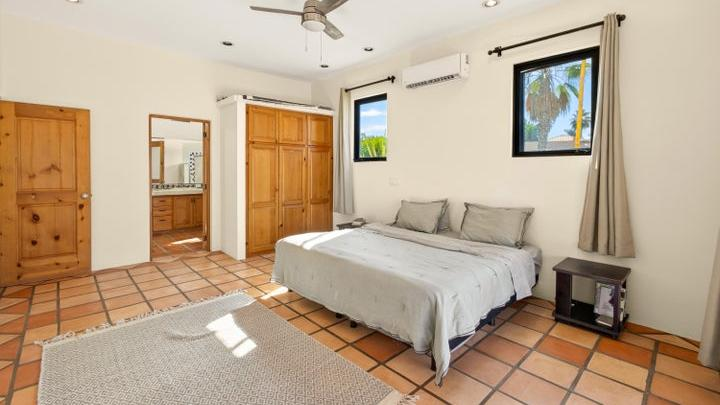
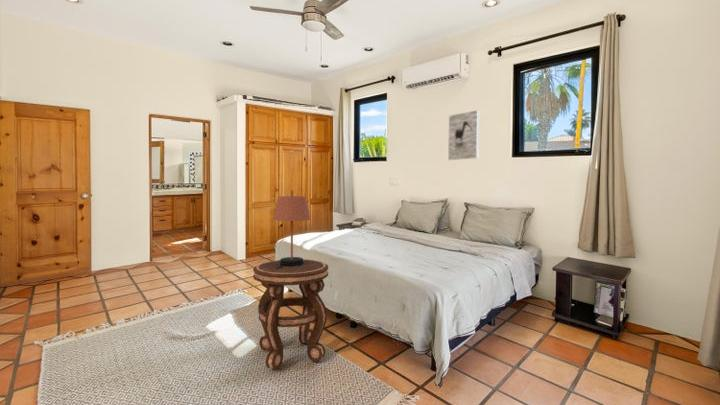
+ side table (291, 305)
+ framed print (463, 136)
+ table lamp (291, 227)
